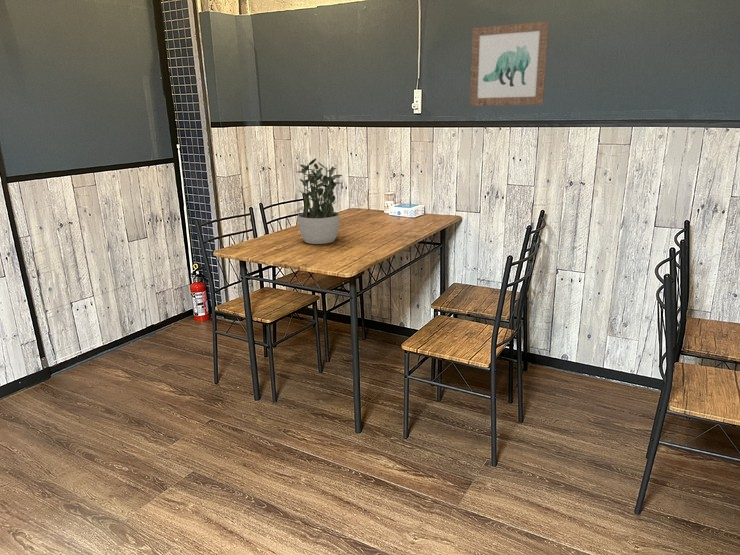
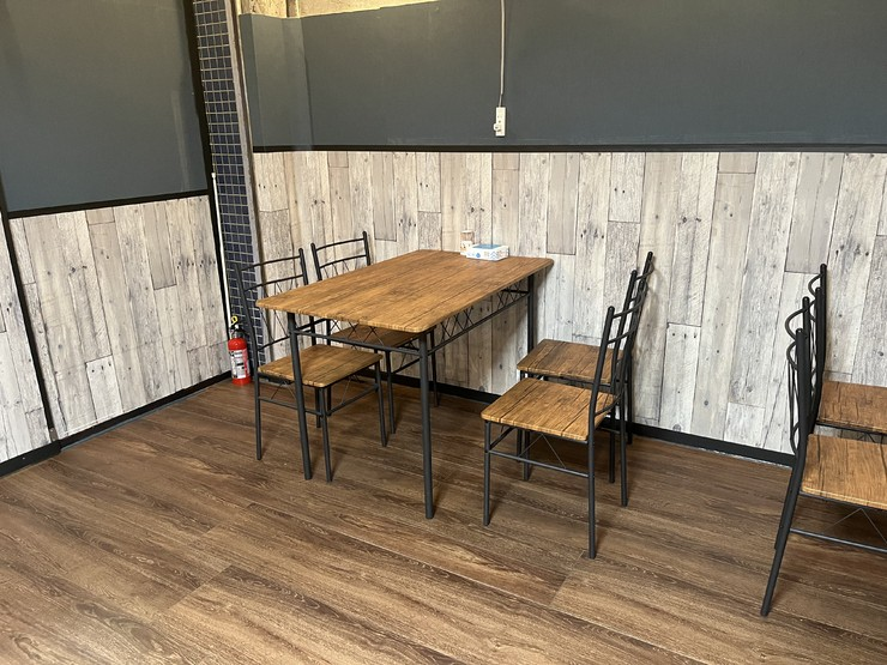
- wall art (507, 65)
- potted plant (320, 200)
